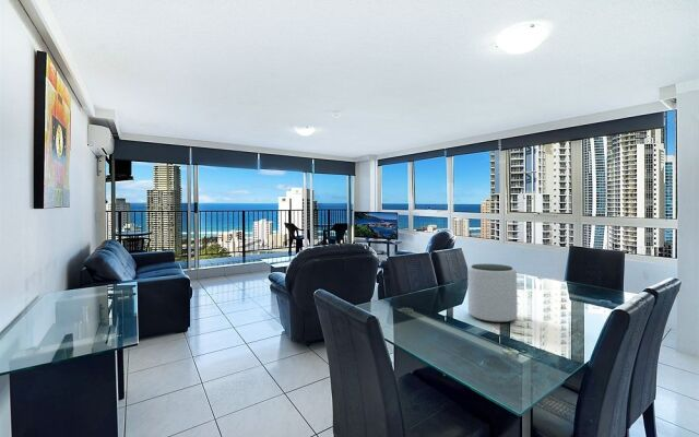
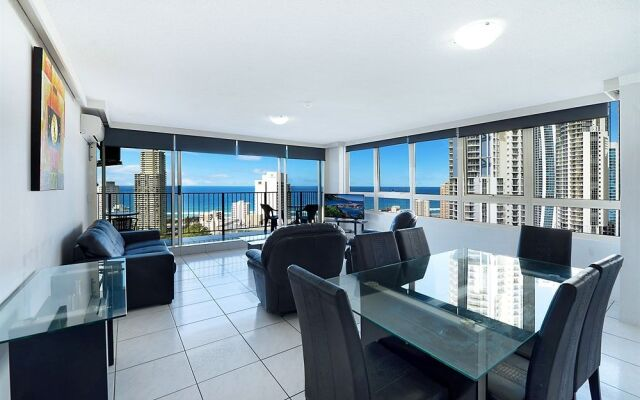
- plant pot (491, 291)
